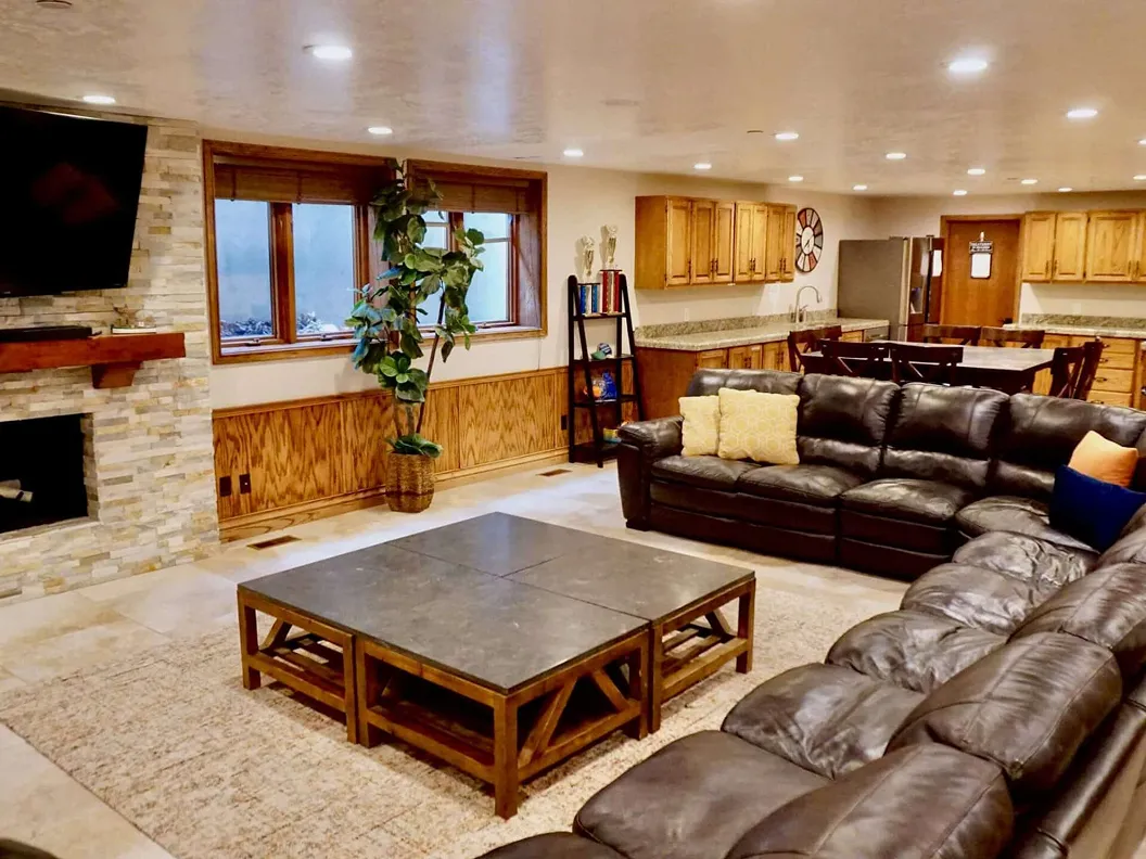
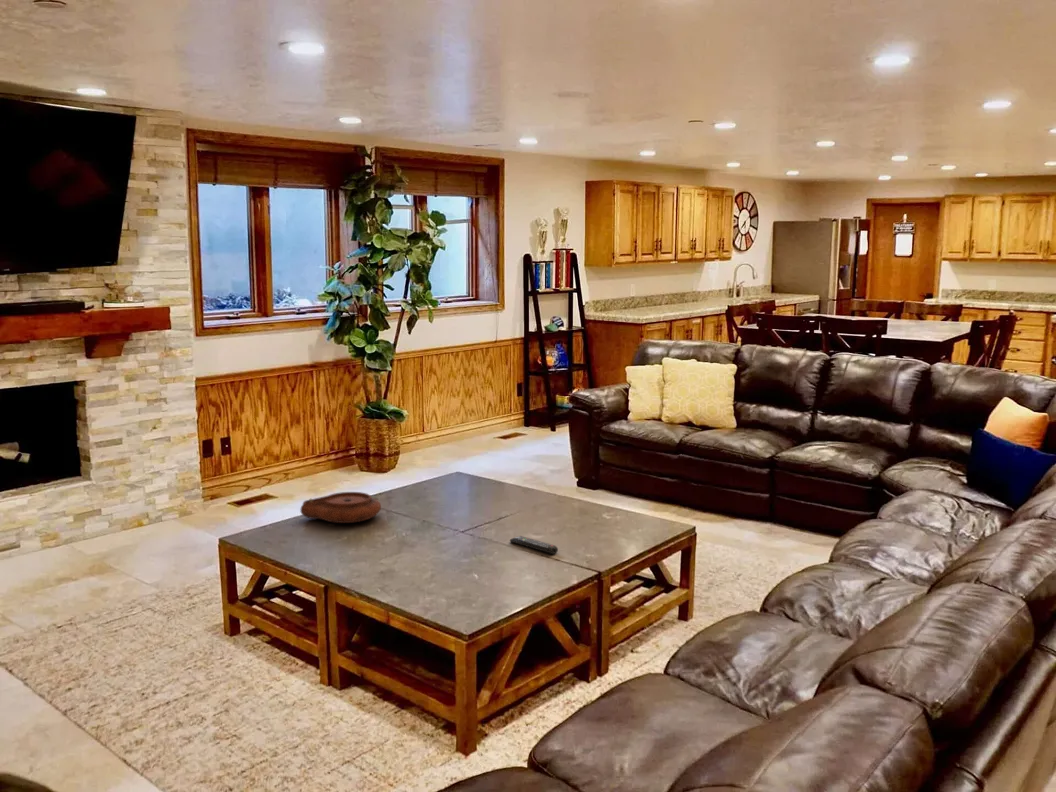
+ plate (344, 507)
+ remote control (533, 544)
